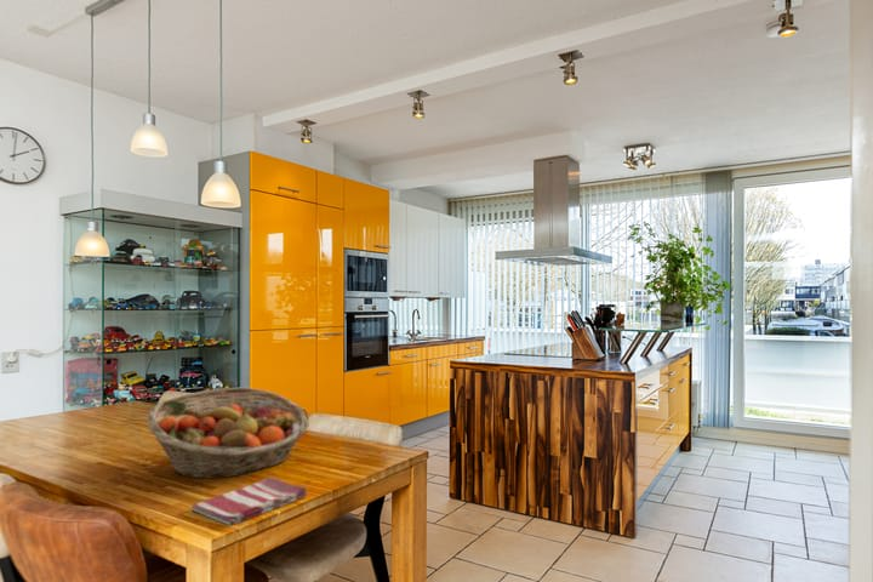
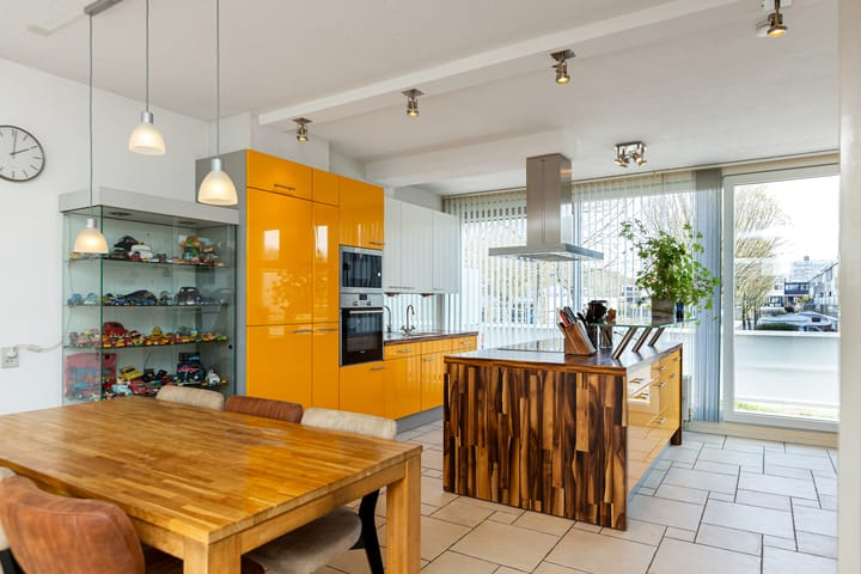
- dish towel (251, 497)
- fruit basket (232, 428)
